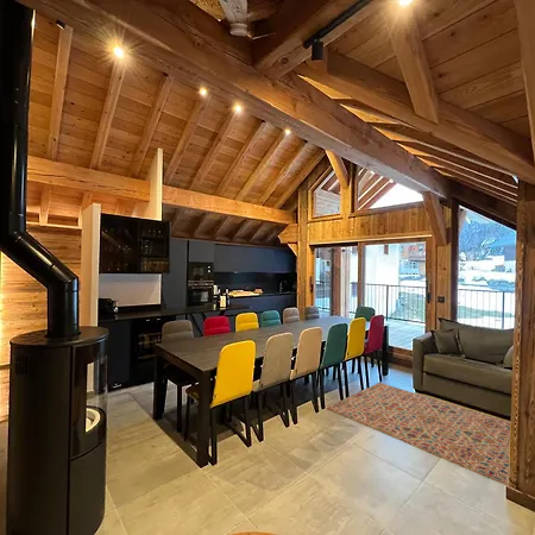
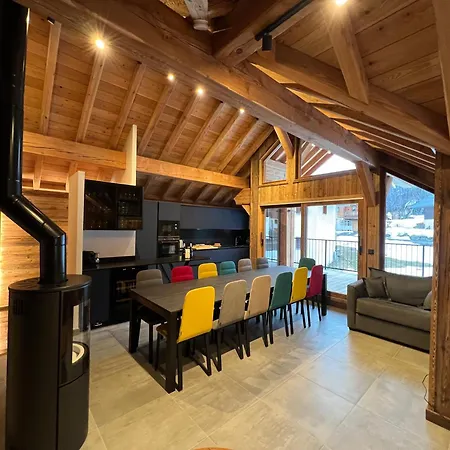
- rug (430, 421)
